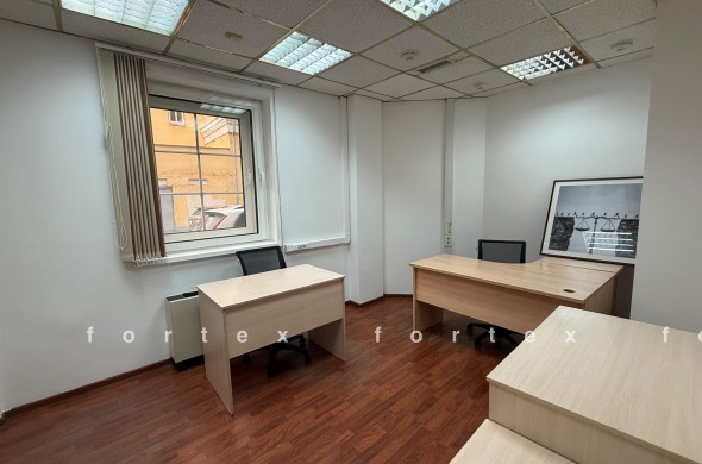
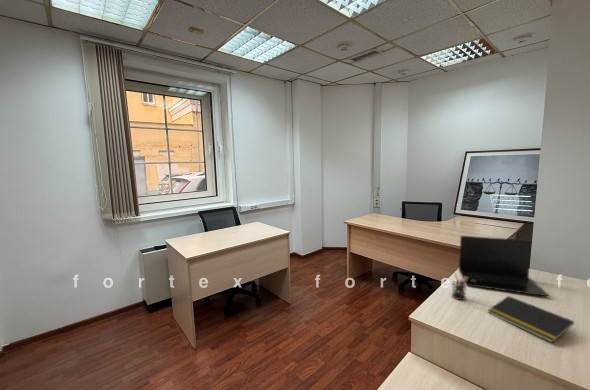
+ laptop (499, 262)
+ pen holder (461, 285)
+ notepad (528, 316)
